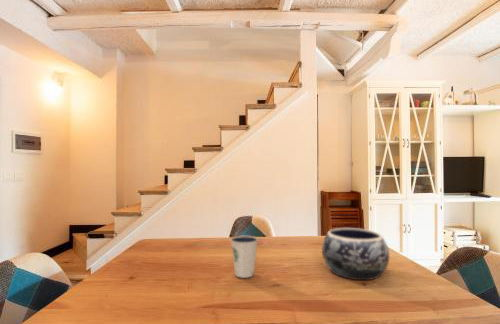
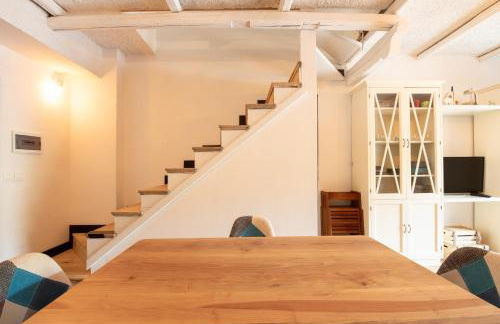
- decorative bowl (354, 252)
- dixie cup (244, 256)
